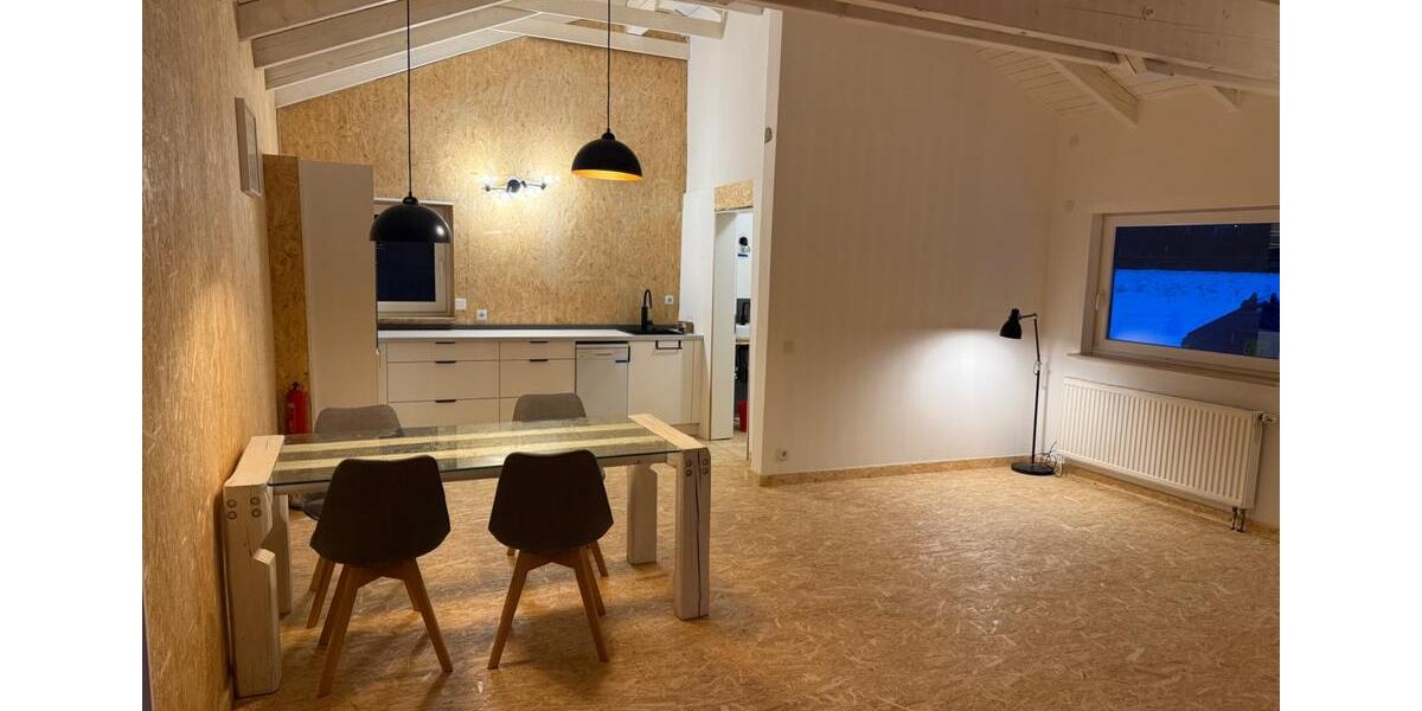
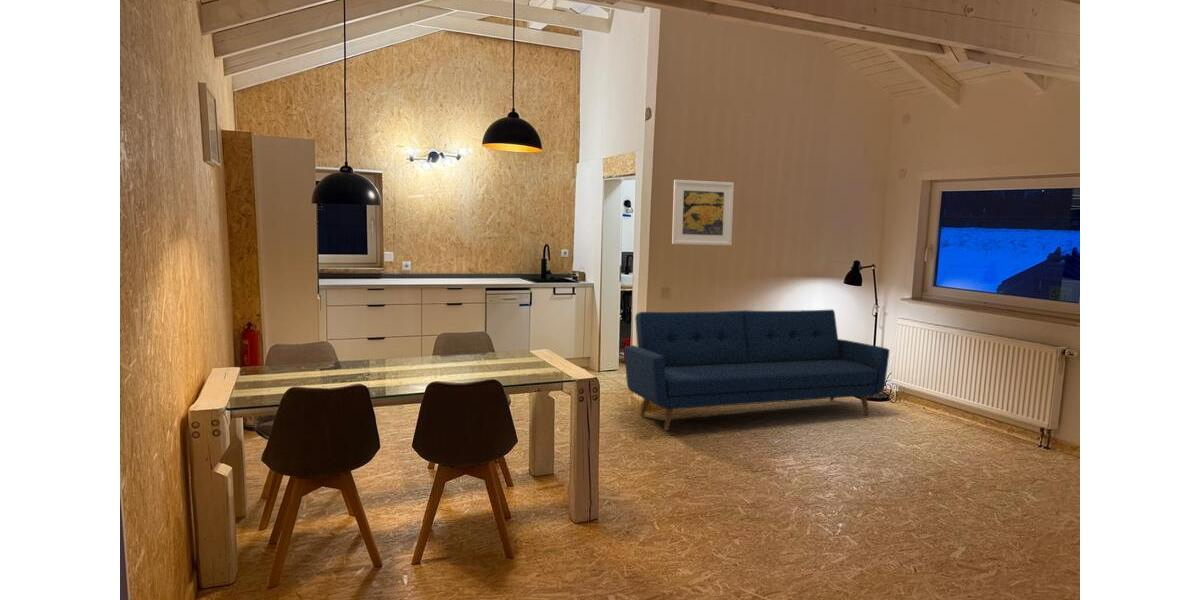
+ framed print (703, 213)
+ sofa (755, 363)
